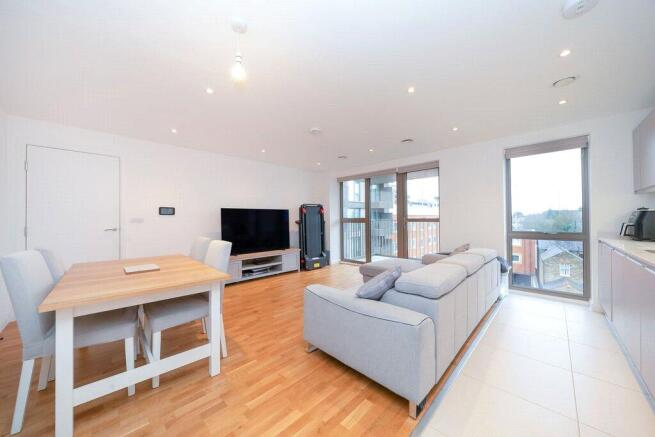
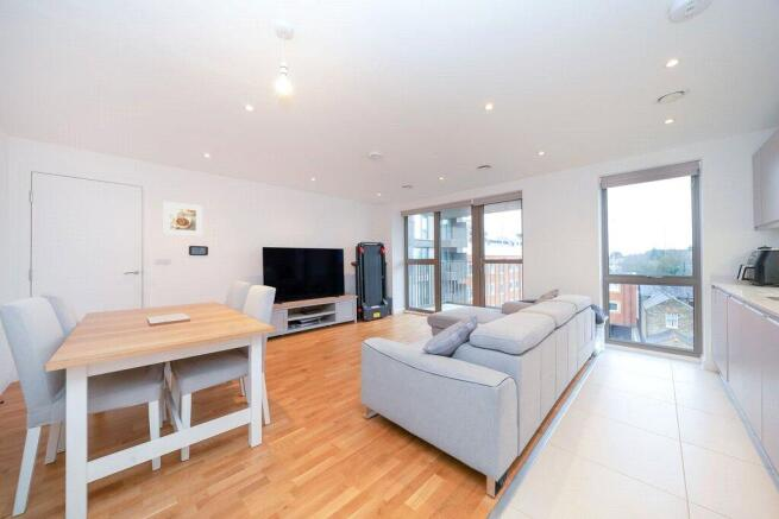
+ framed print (183, 220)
